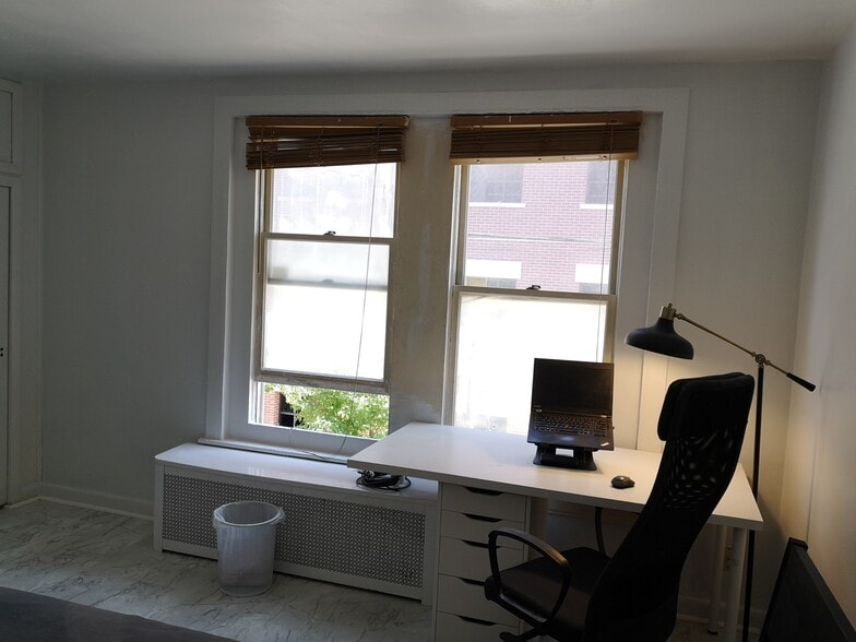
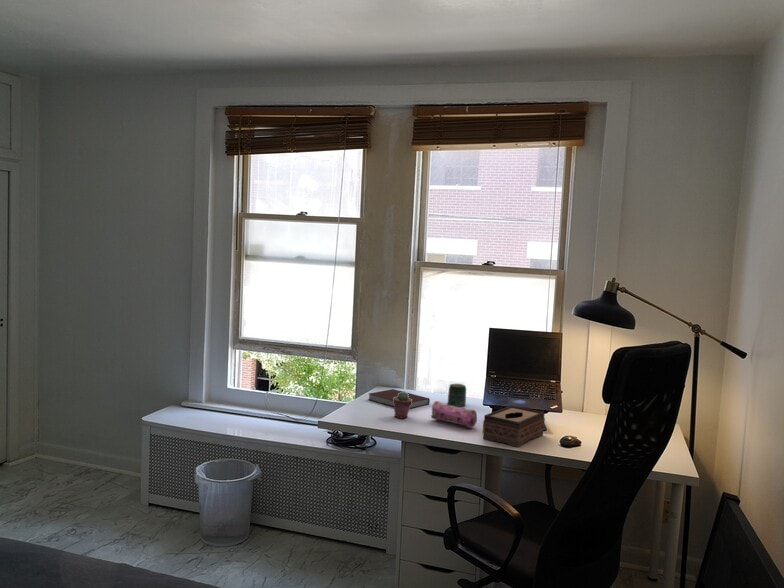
+ tissue box (514, 425)
+ notebook (396, 396)
+ pencil case (454, 414)
+ jar (457, 395)
+ potted succulent (402, 404)
